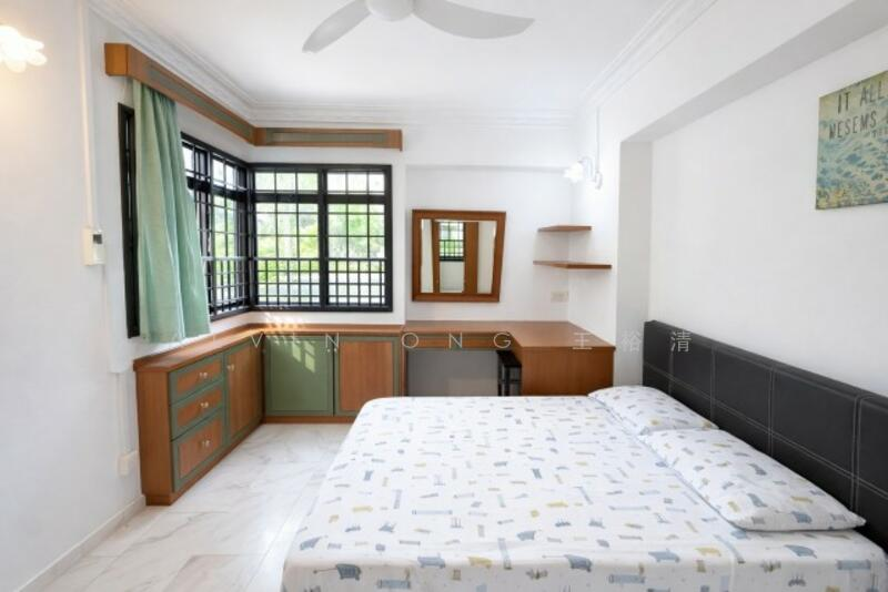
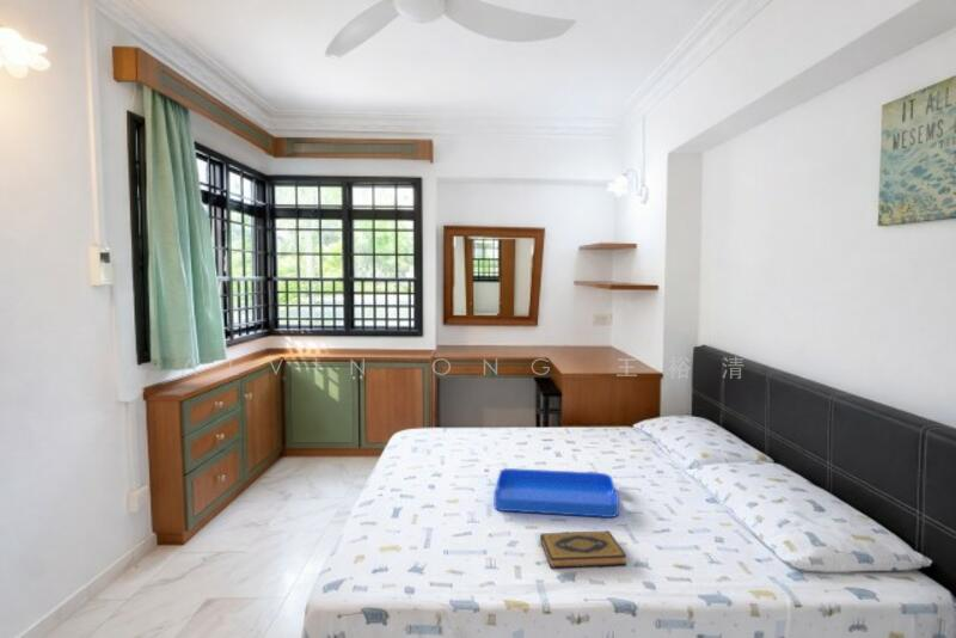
+ hardback book (581, 547)
+ serving tray (554, 490)
